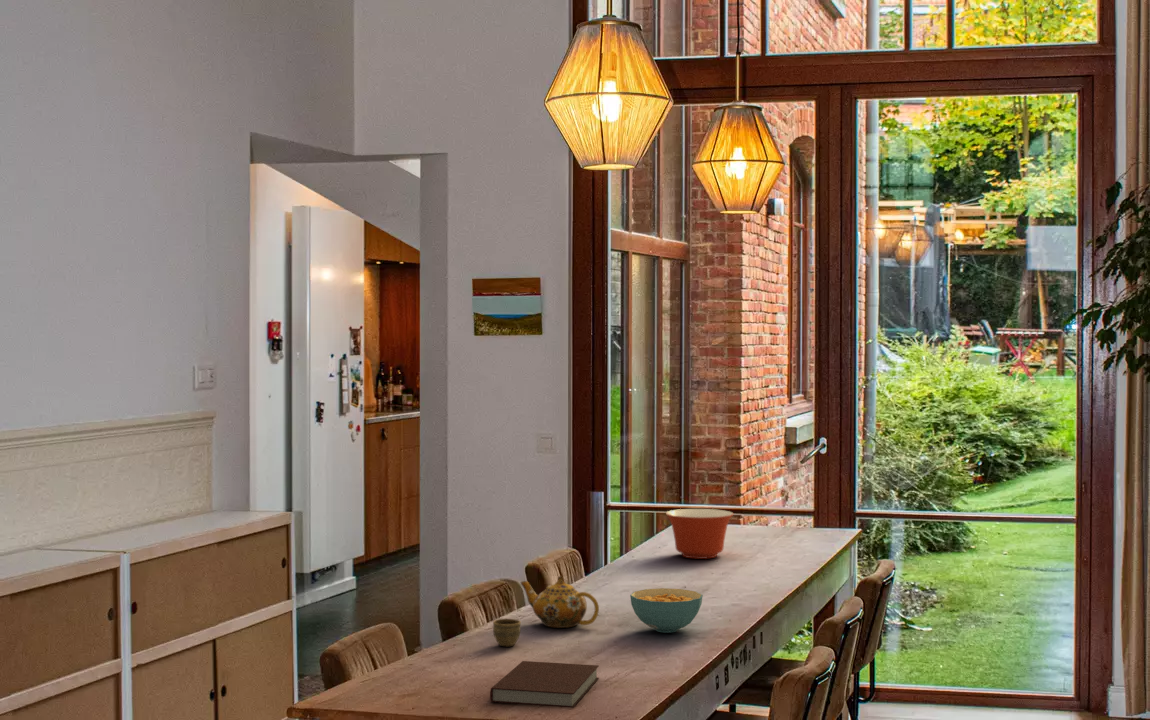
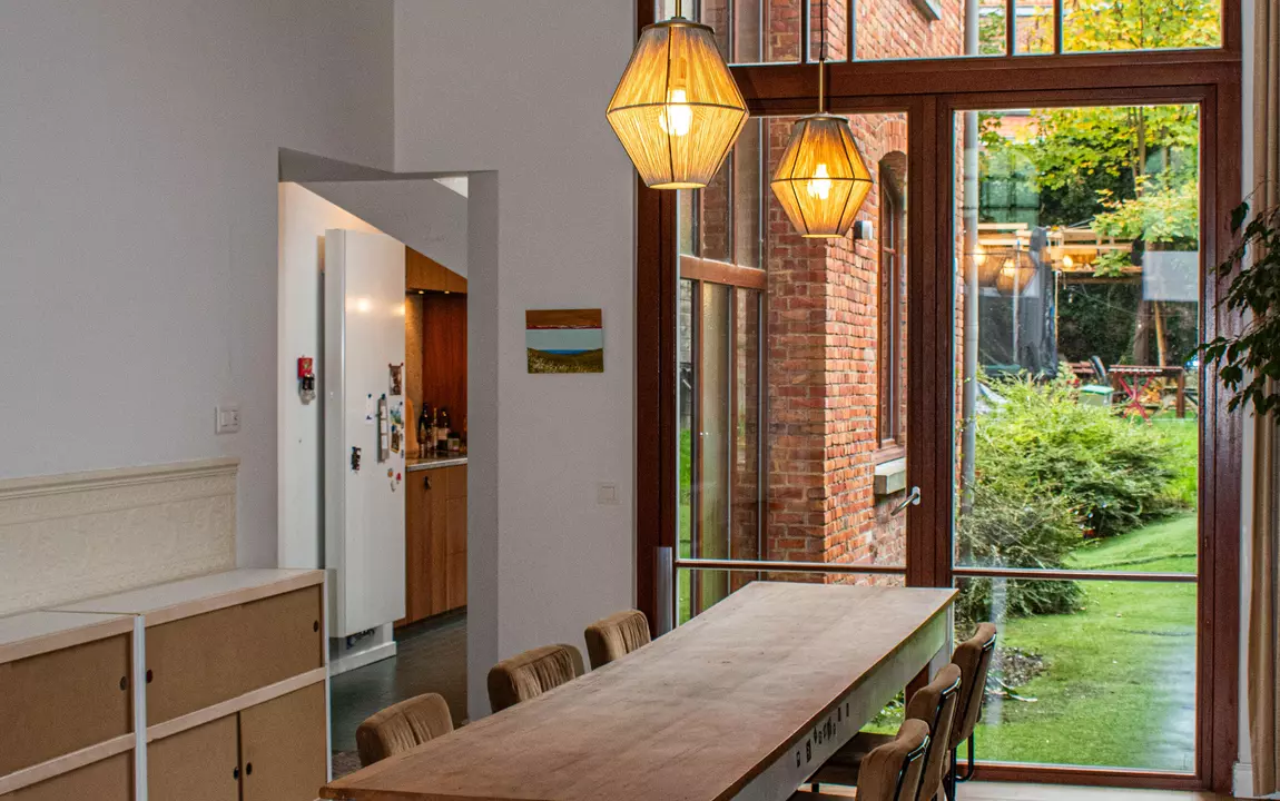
- cereal bowl (666, 612)
- teapot (559, 600)
- cup (509, 632)
- mixing bowl (699, 534)
- notebook (546, 683)
